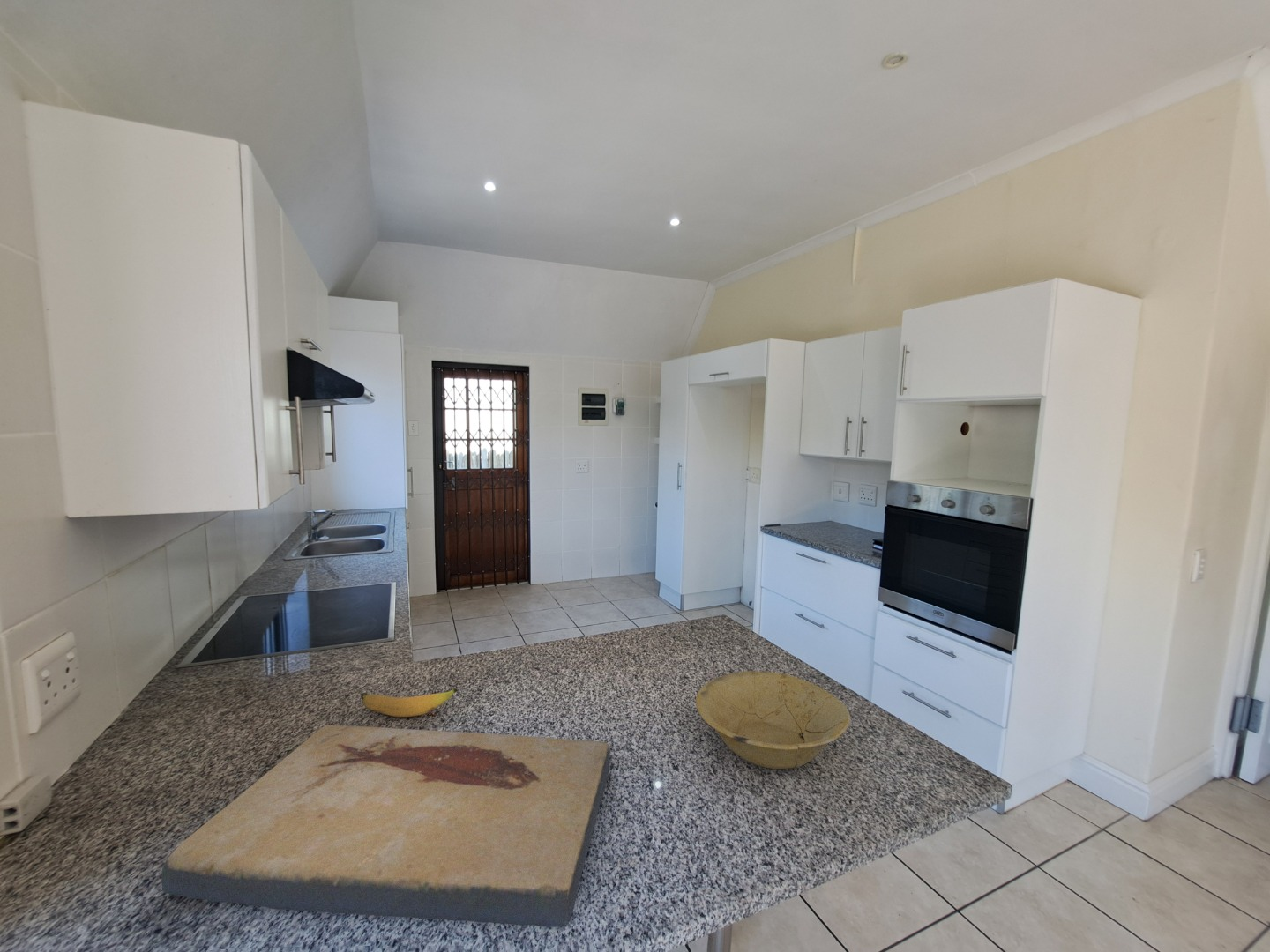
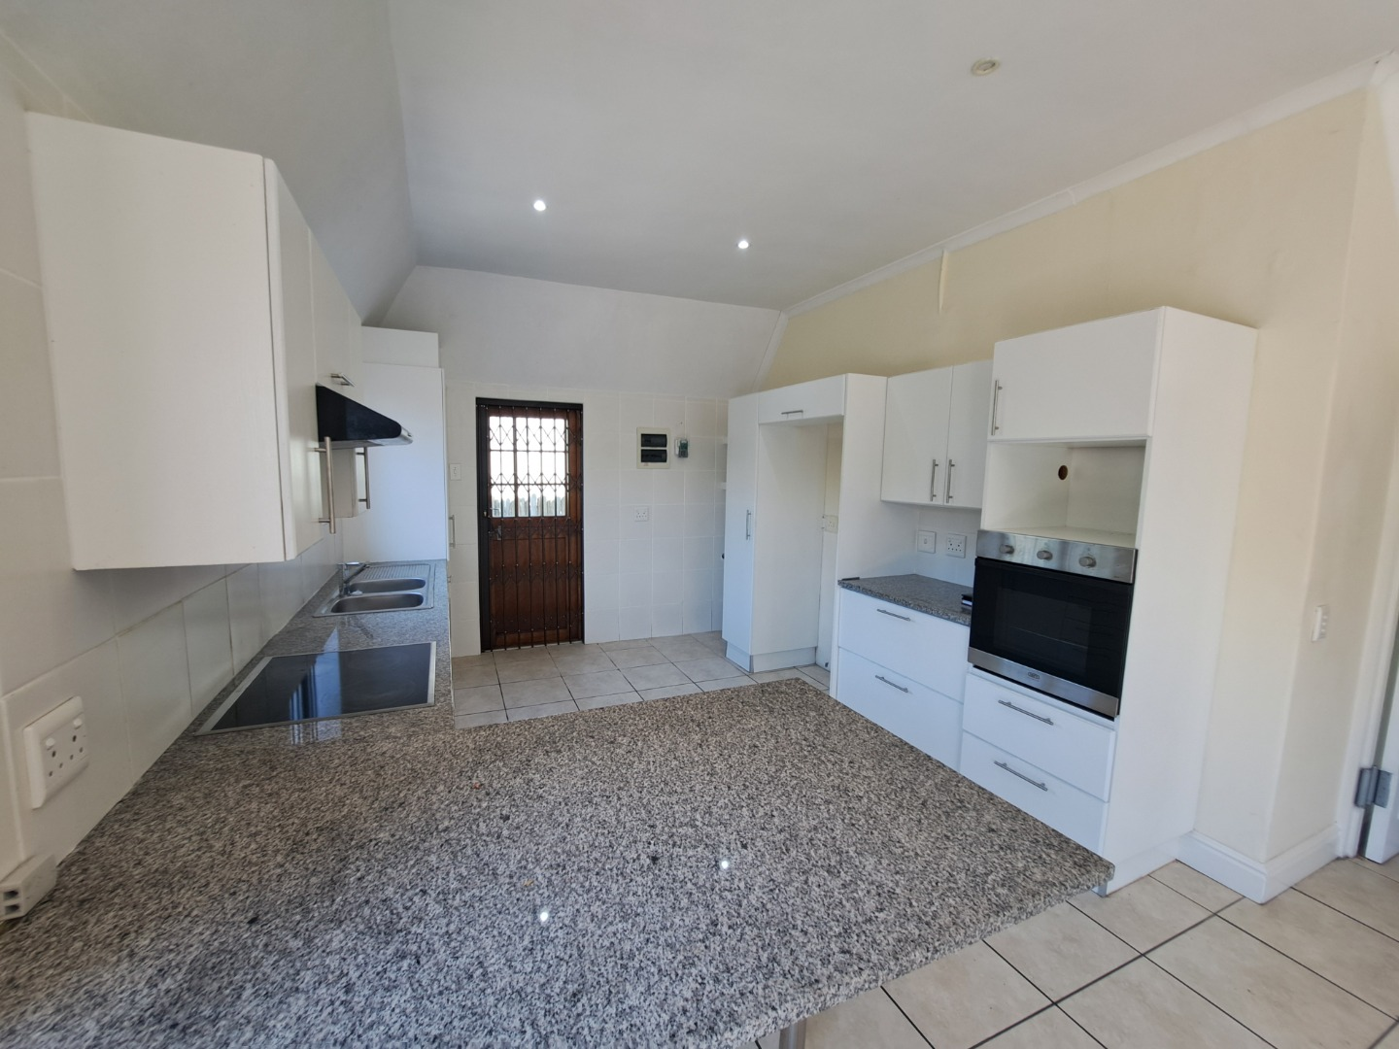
- fish fossil (422, 804)
- banana (408, 700)
- bowl (769, 723)
